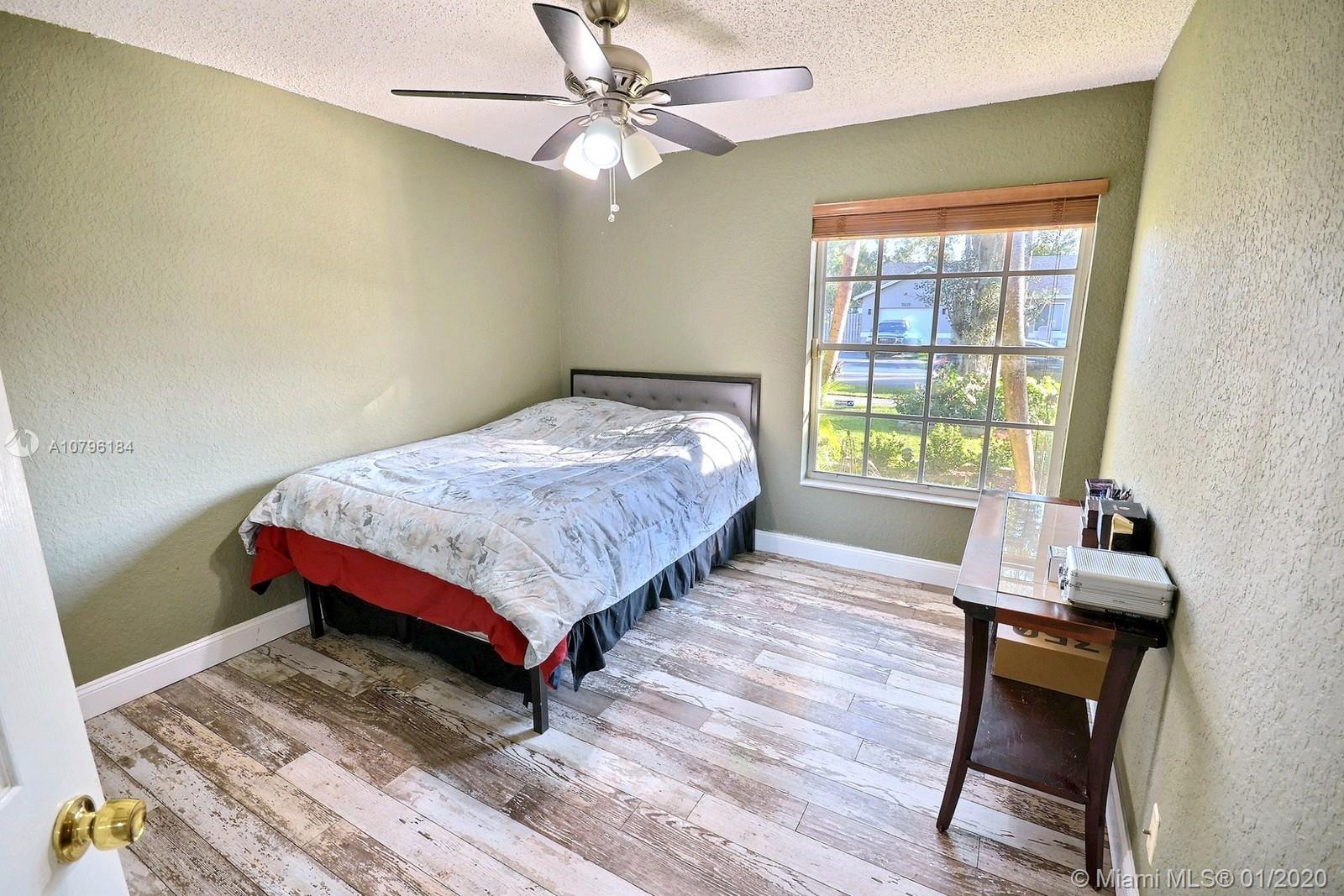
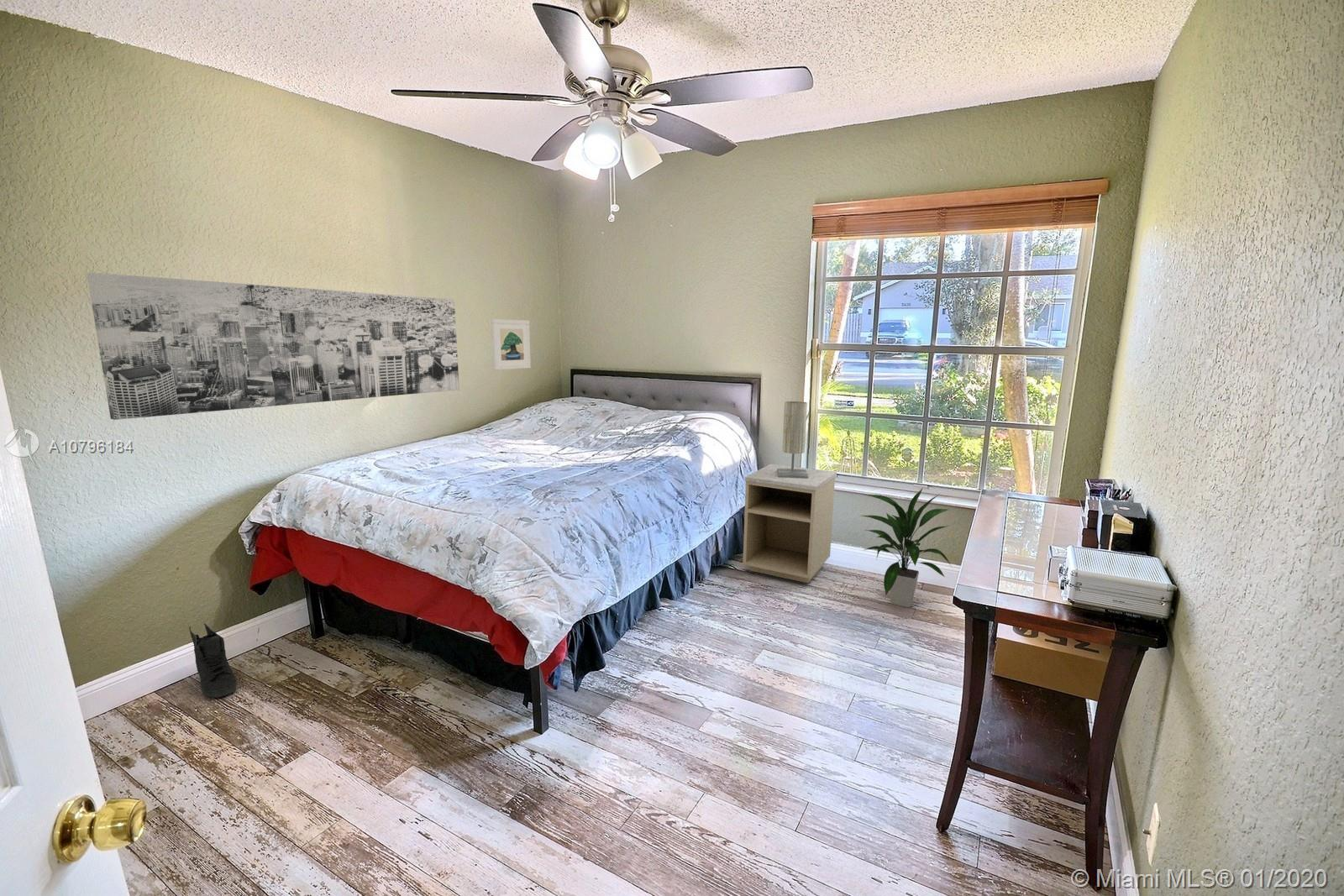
+ wall art (319, 346)
+ sneaker (209, 659)
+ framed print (512, 344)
+ indoor plant (904, 546)
+ table lamp (794, 438)
+ nightstand (789, 521)
